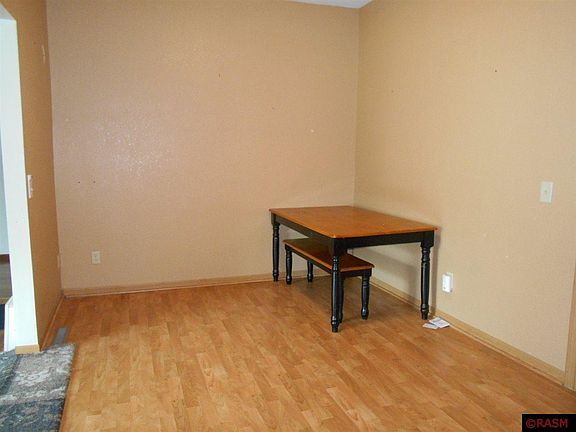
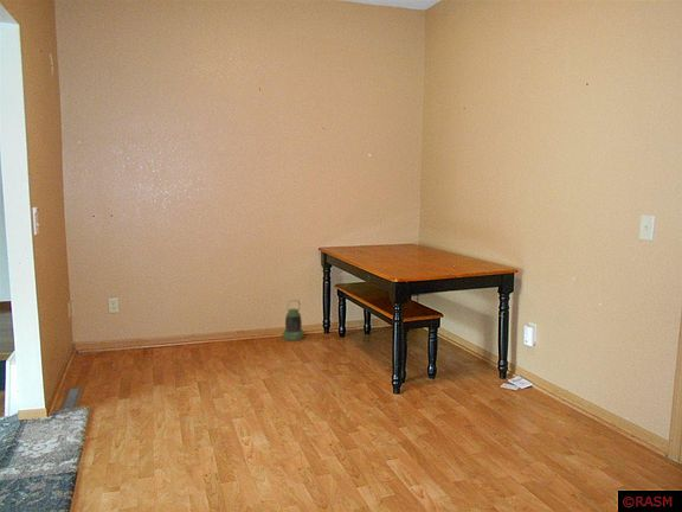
+ lantern (292, 319)
